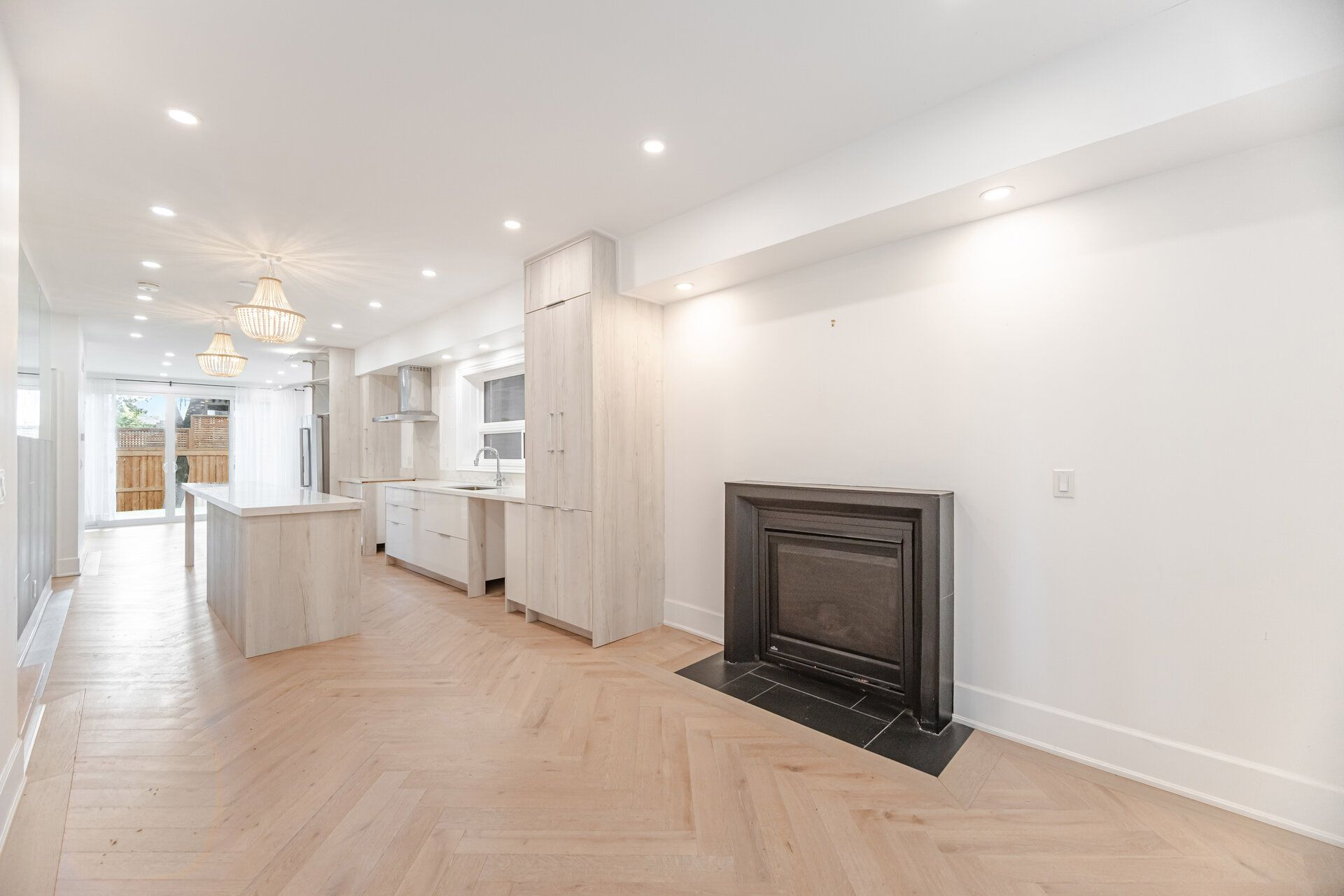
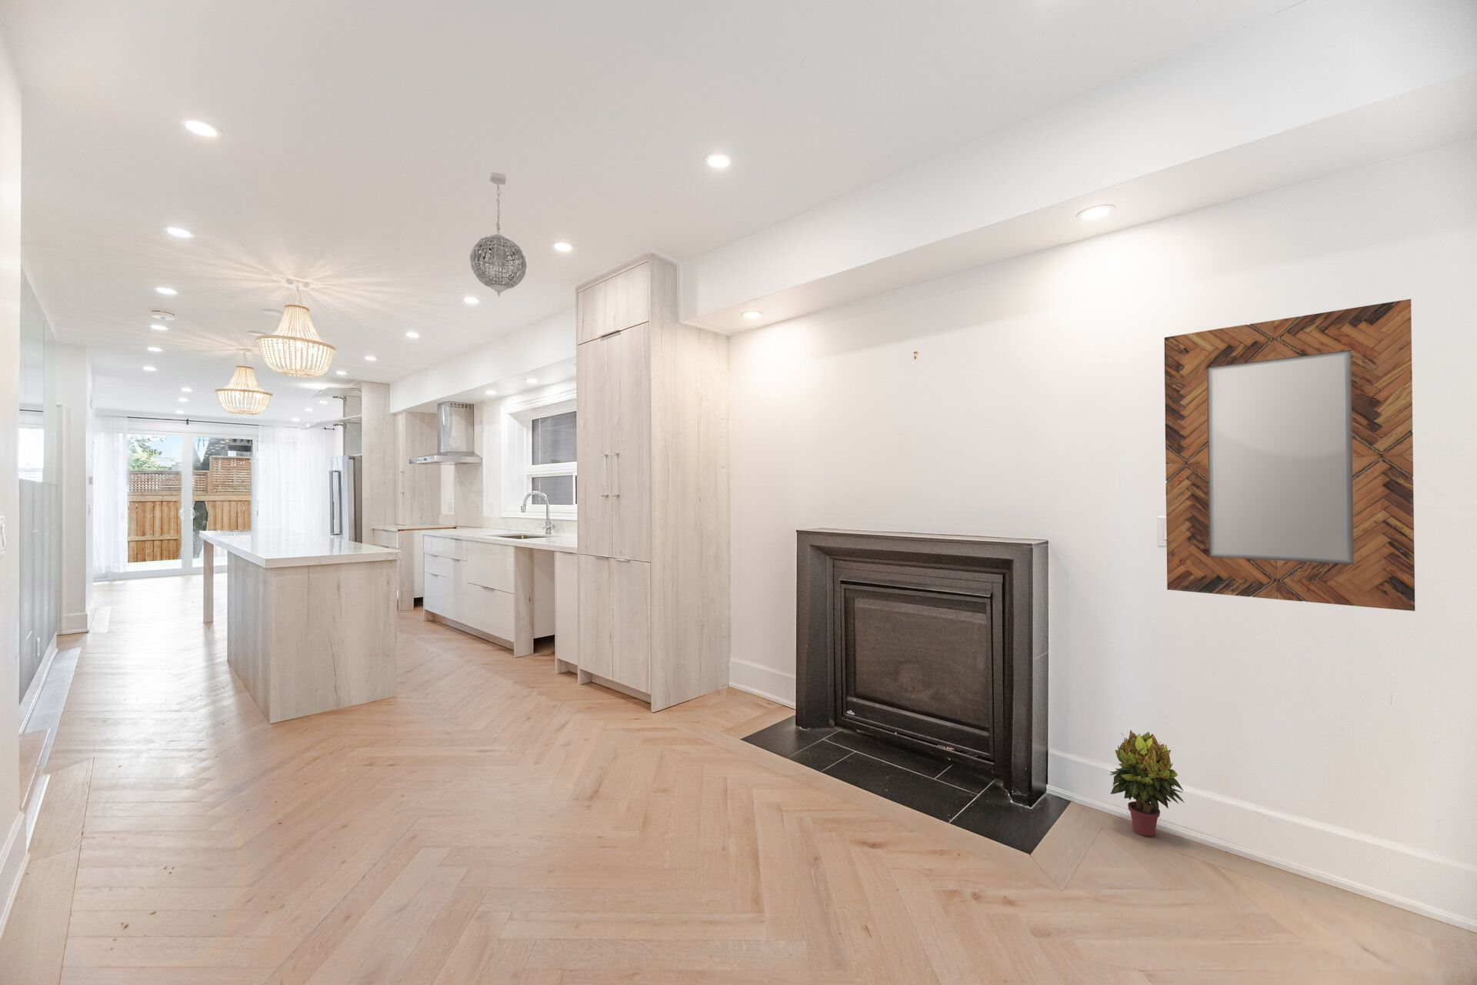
+ potted plant (1145, 783)
+ pendant light (499, 236)
+ home mirror (1276, 460)
